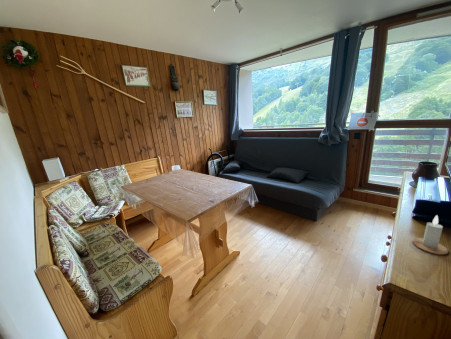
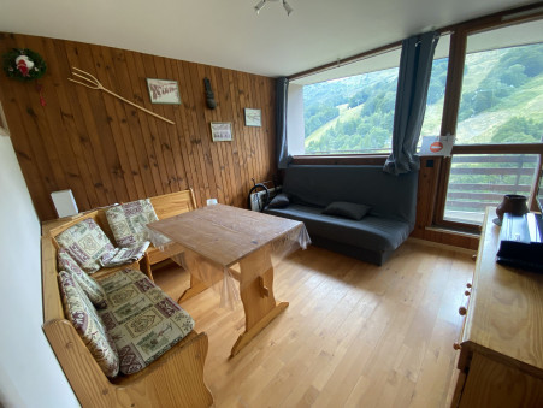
- candle (433, 231)
